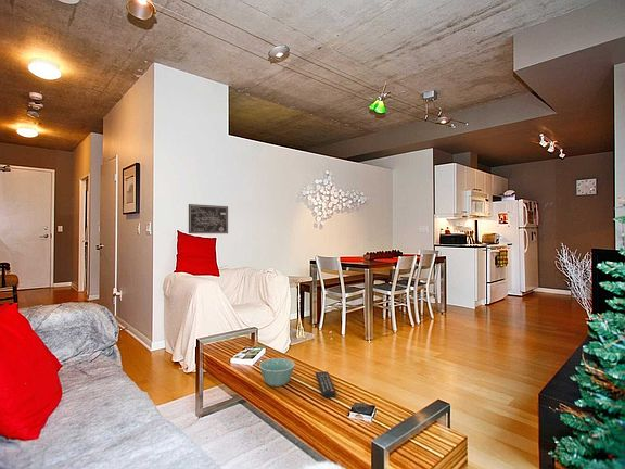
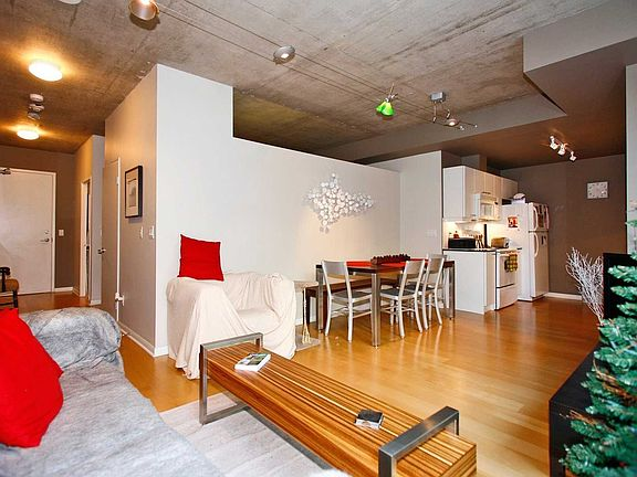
- wall art (208, 219)
- remote control (324, 383)
- bowl (277, 372)
